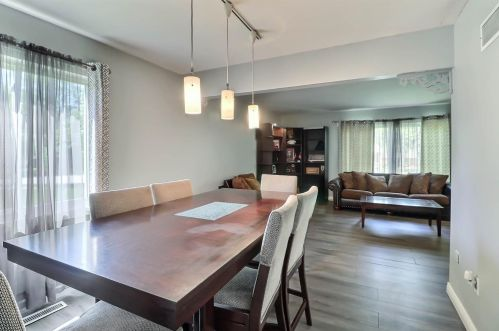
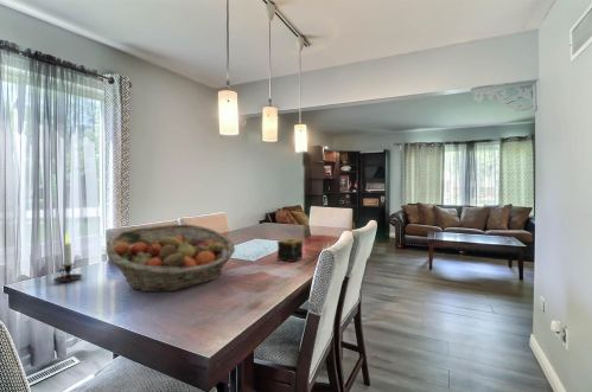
+ fruit basket (176, 253)
+ candle (65, 255)
+ candle (289, 249)
